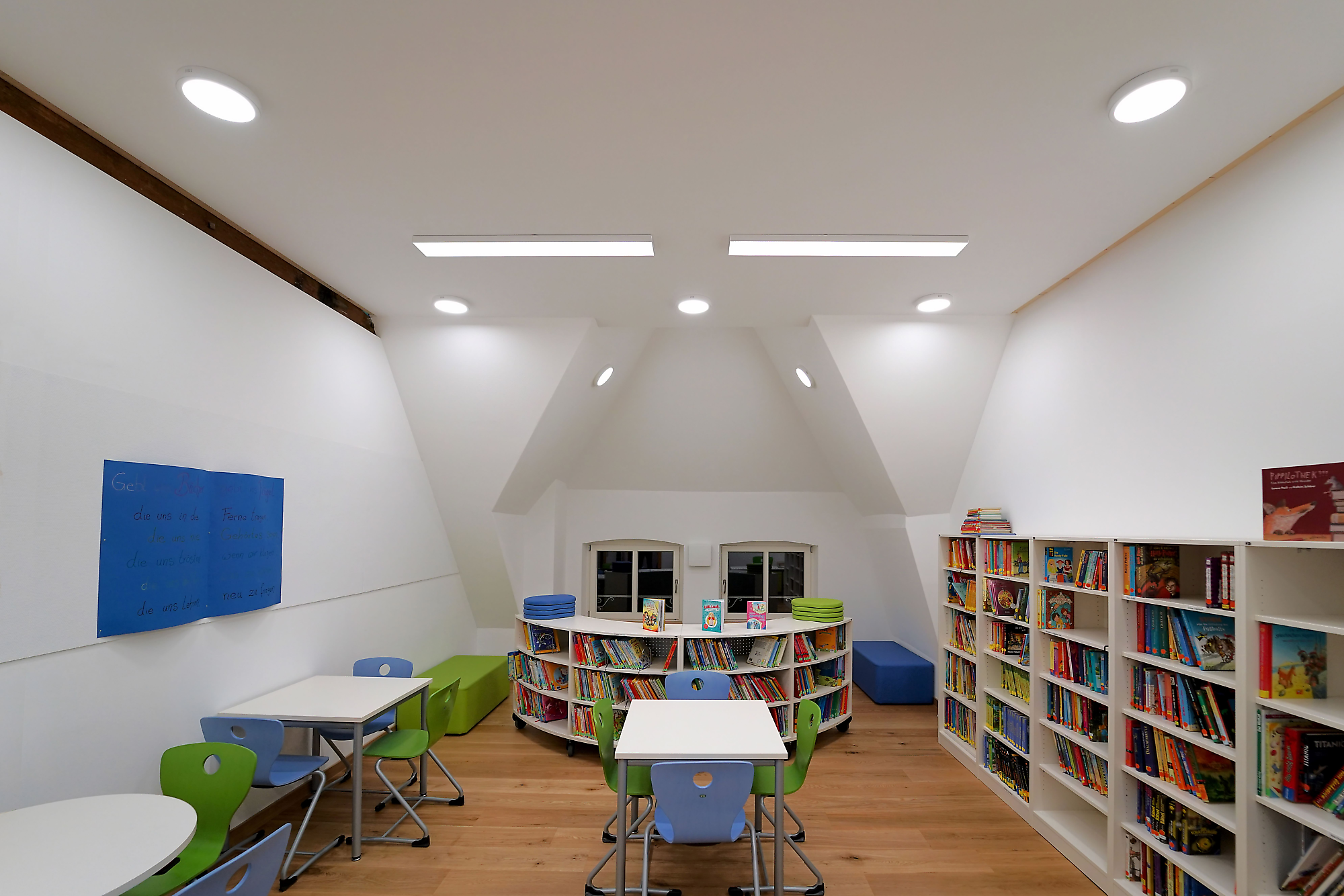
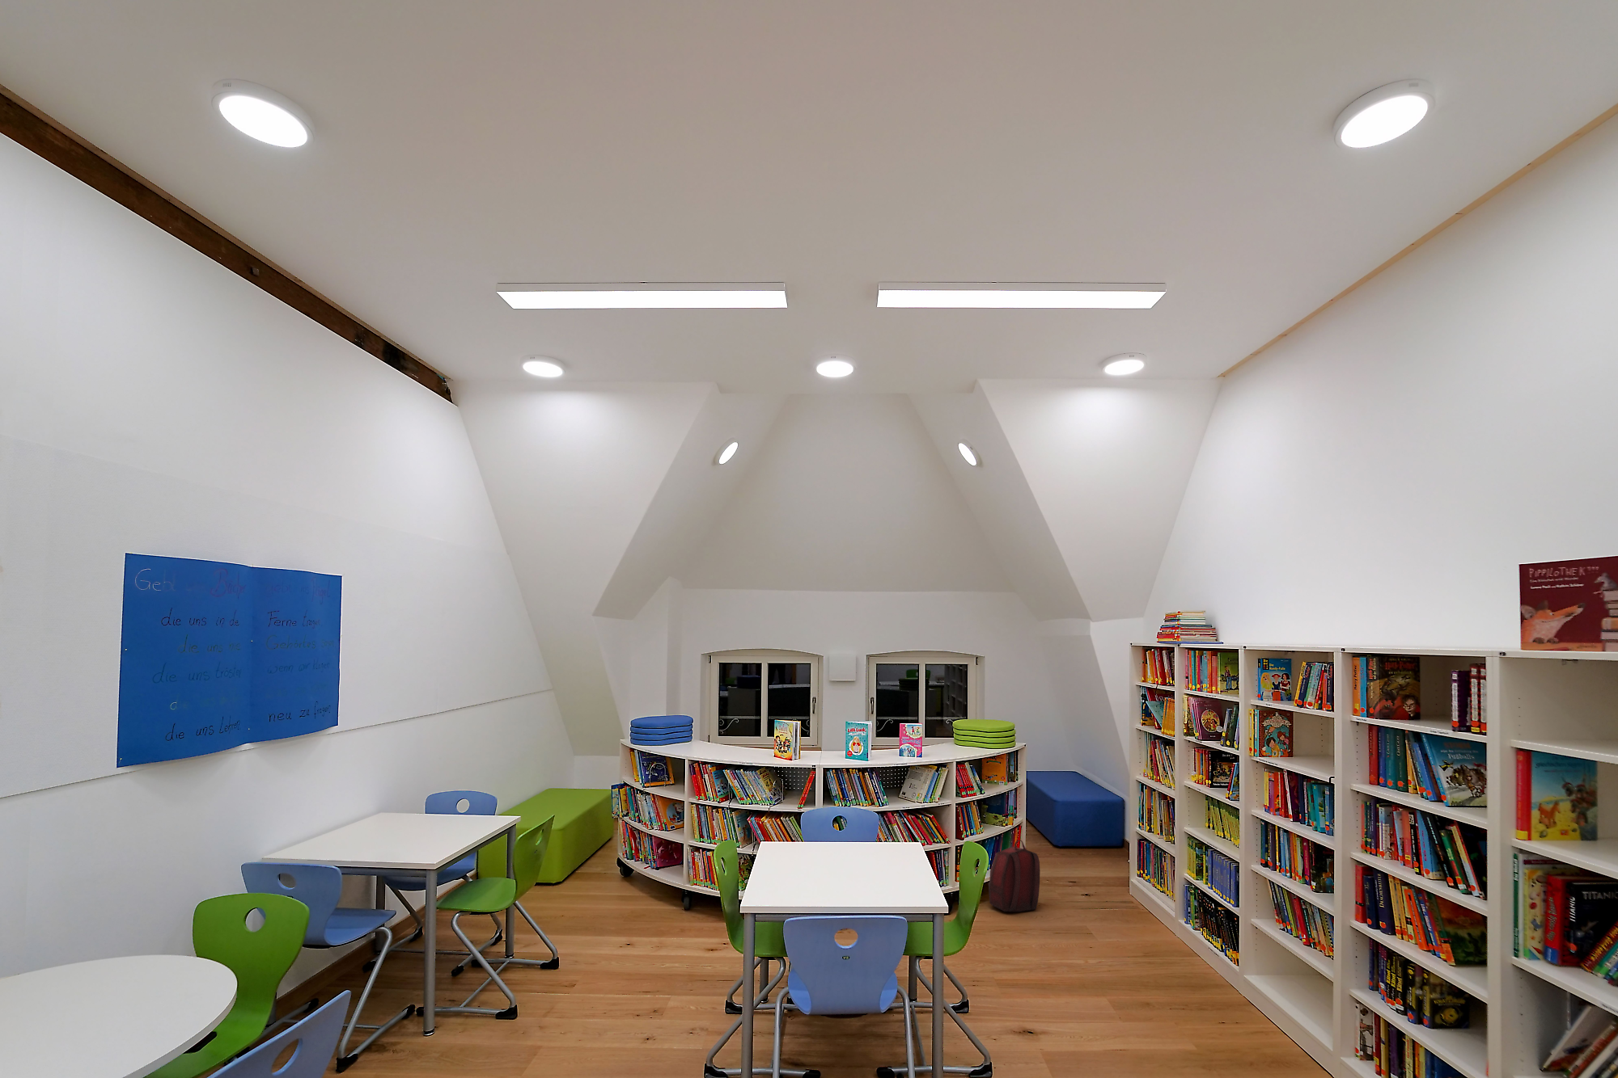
+ backpack (1014, 872)
